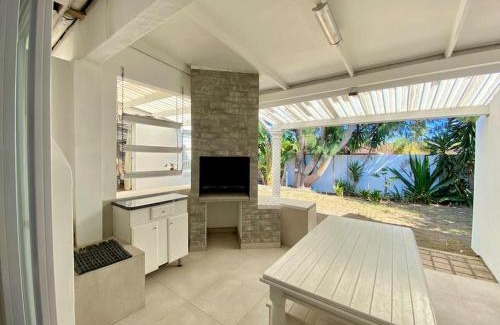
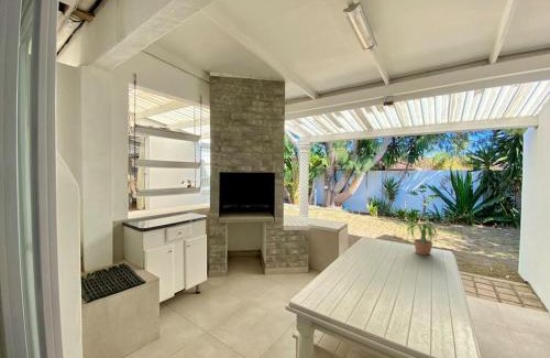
+ potted plant (421, 238)
